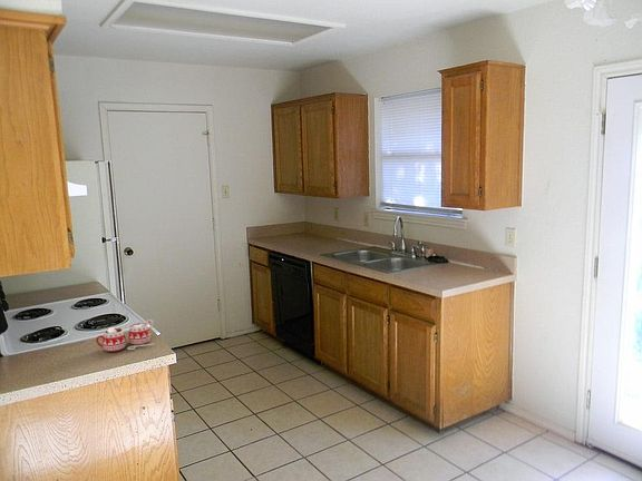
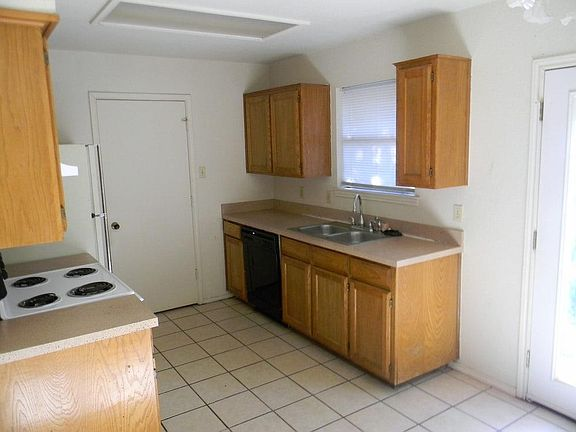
- mug (128, 333)
